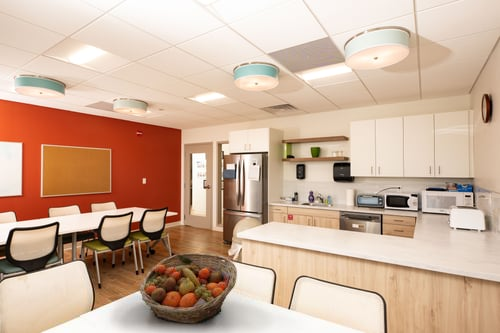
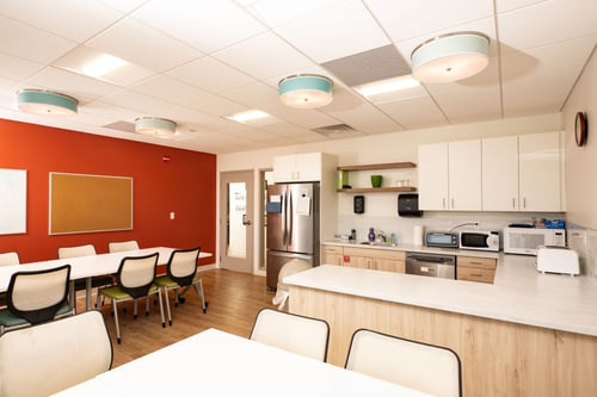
- fruit basket (189, 284)
